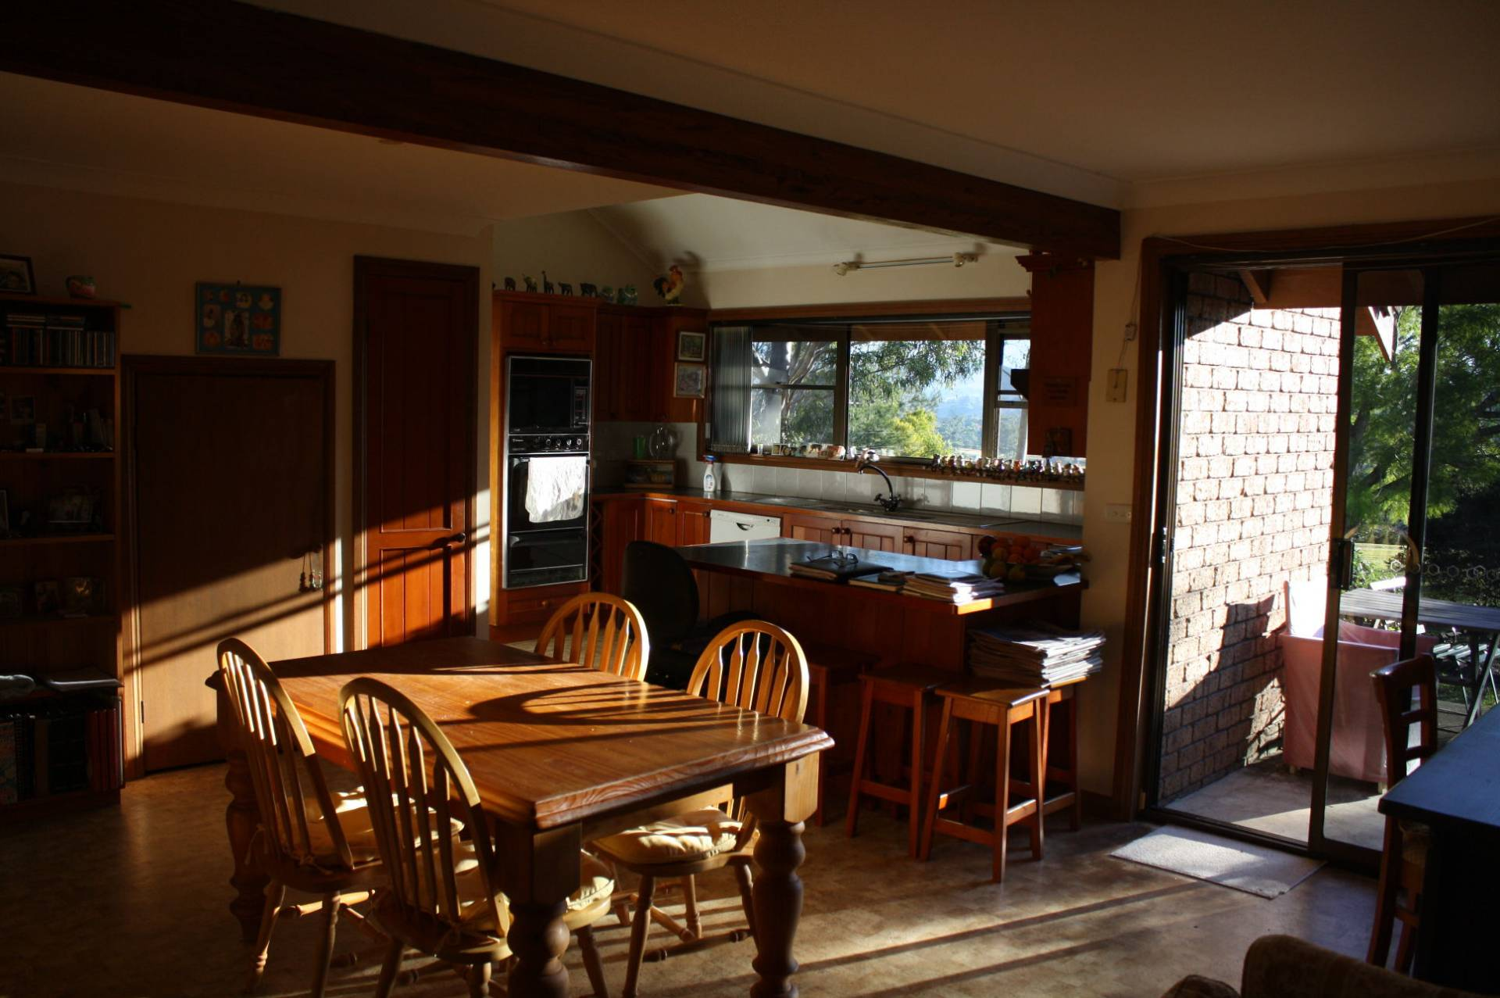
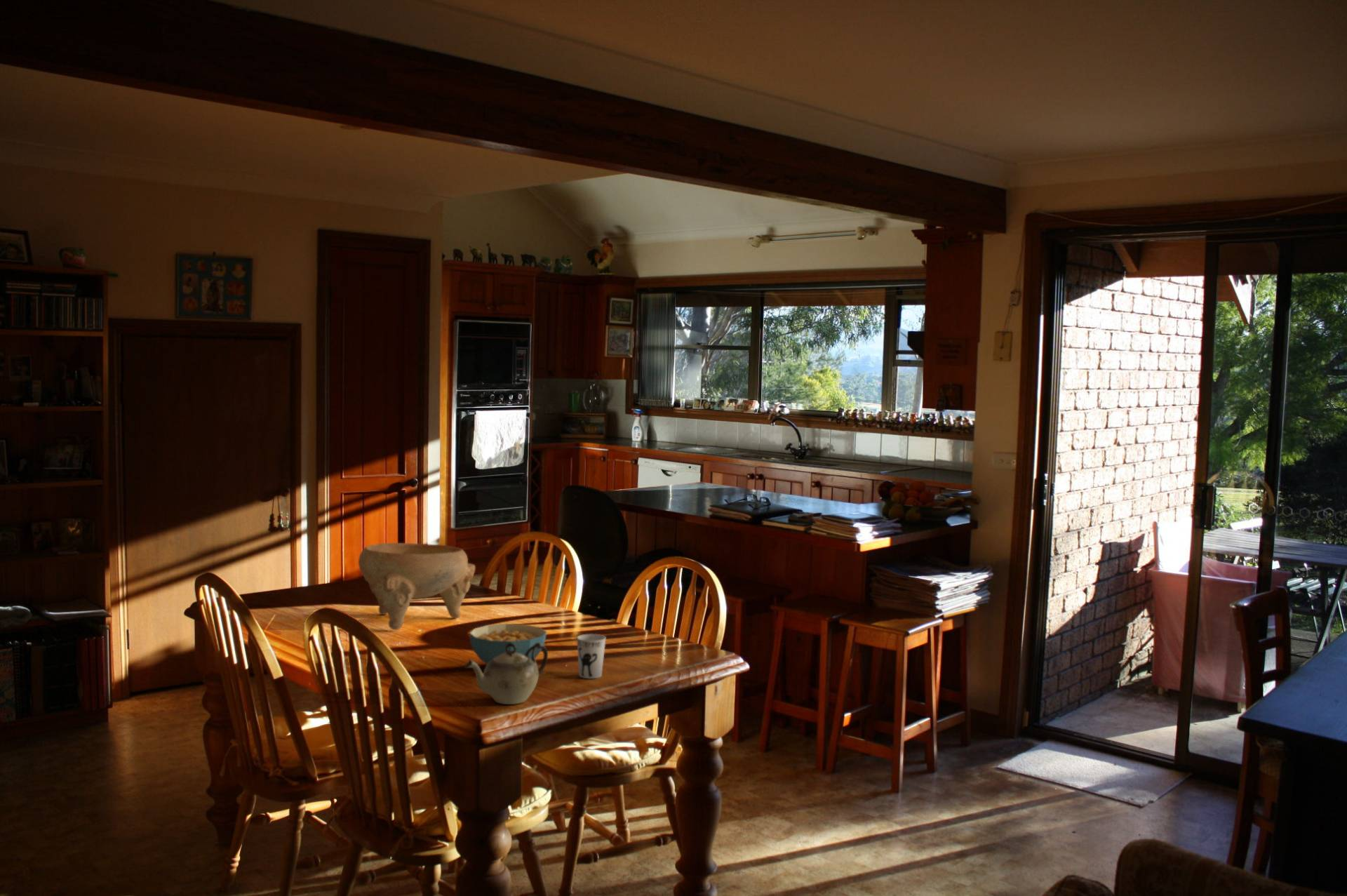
+ cereal bowl (508, 650)
+ decorative bowl (417, 584)
+ cup (591, 656)
+ teapot (507, 672)
